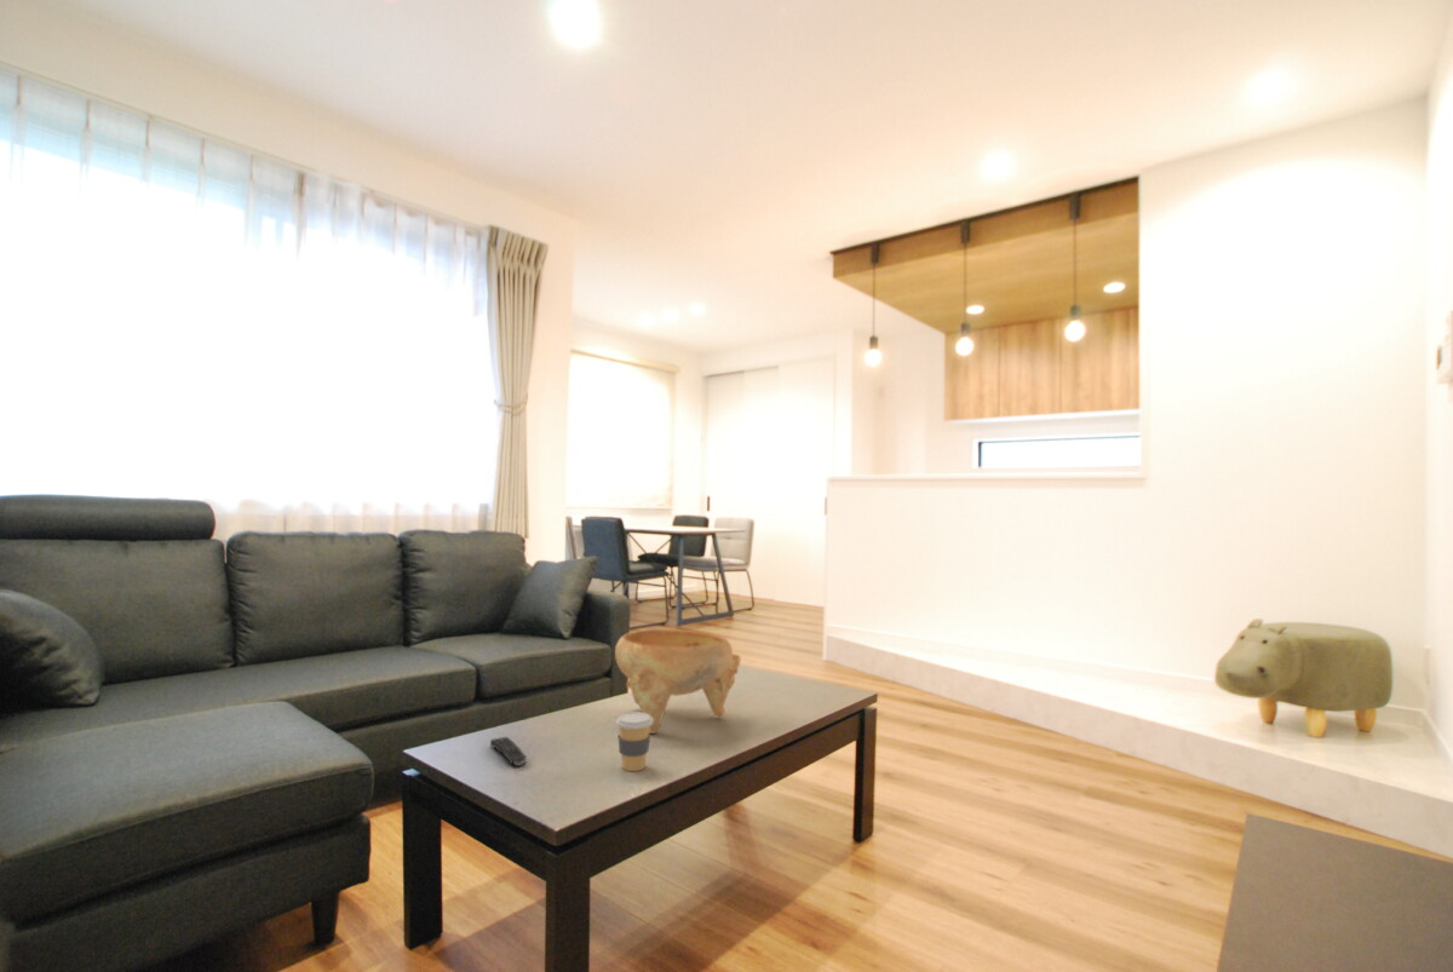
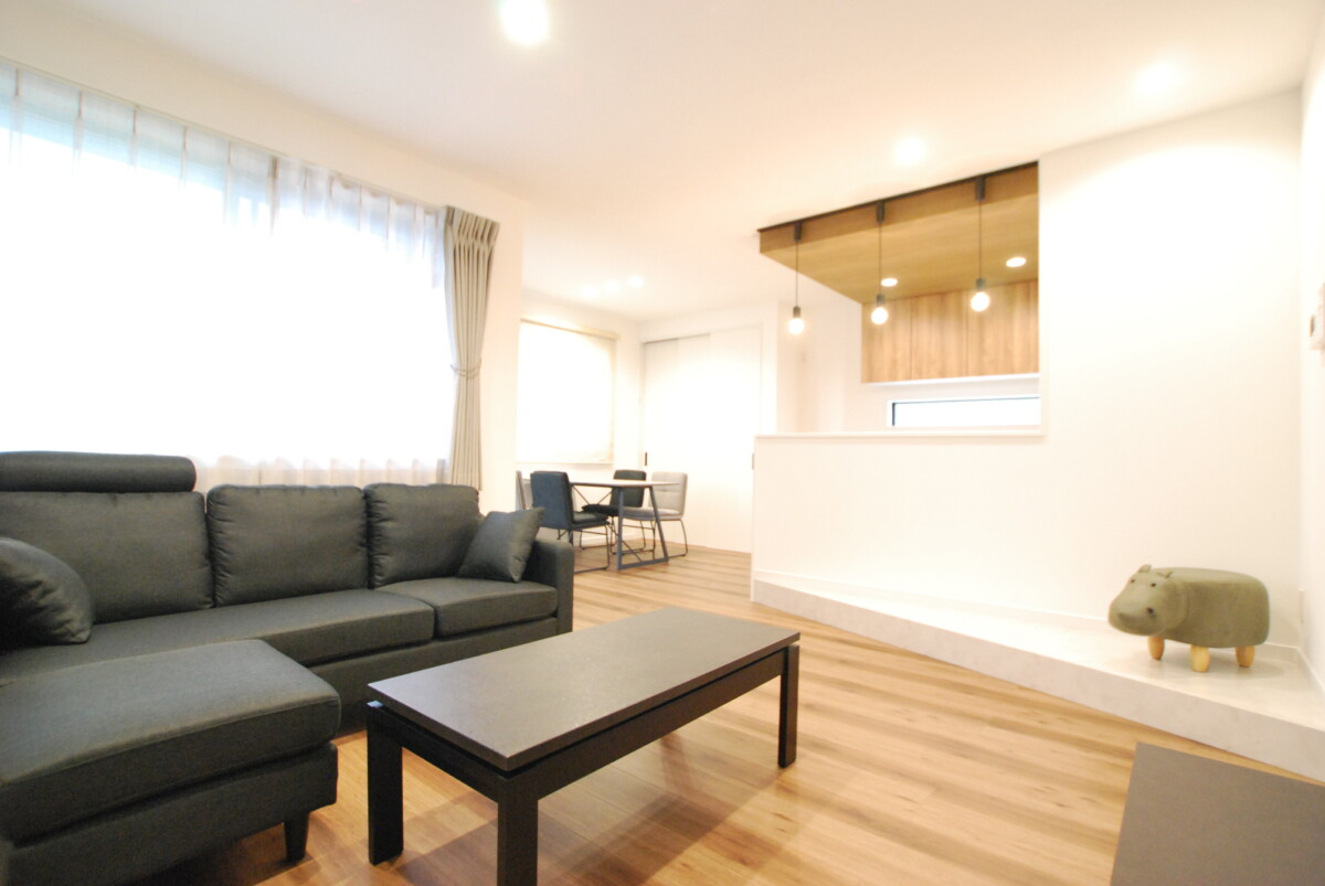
- coffee cup (633, 742)
- decorative bowl (677, 678)
- remote control (509, 750)
